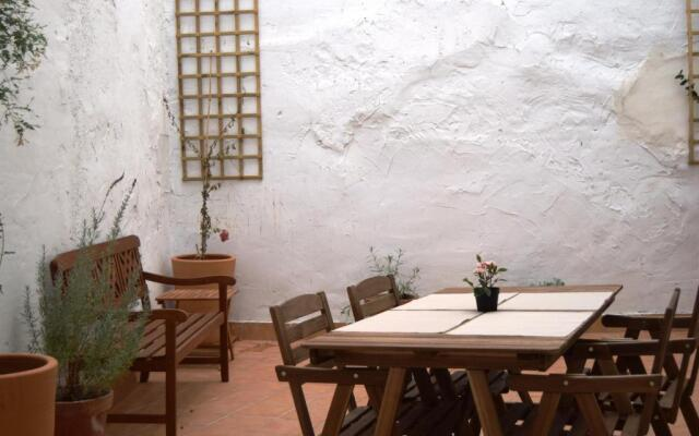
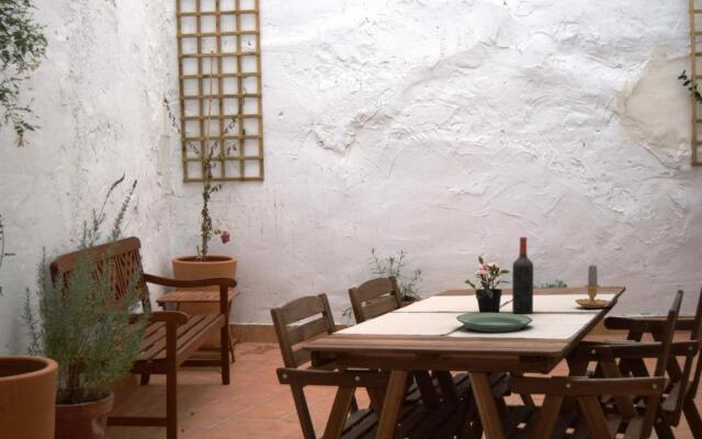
+ plate (494, 323)
+ candle (591, 285)
+ wine bottle (522, 274)
